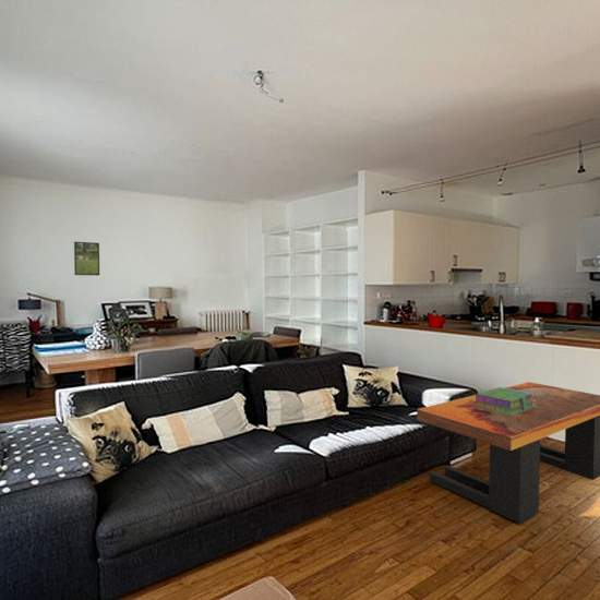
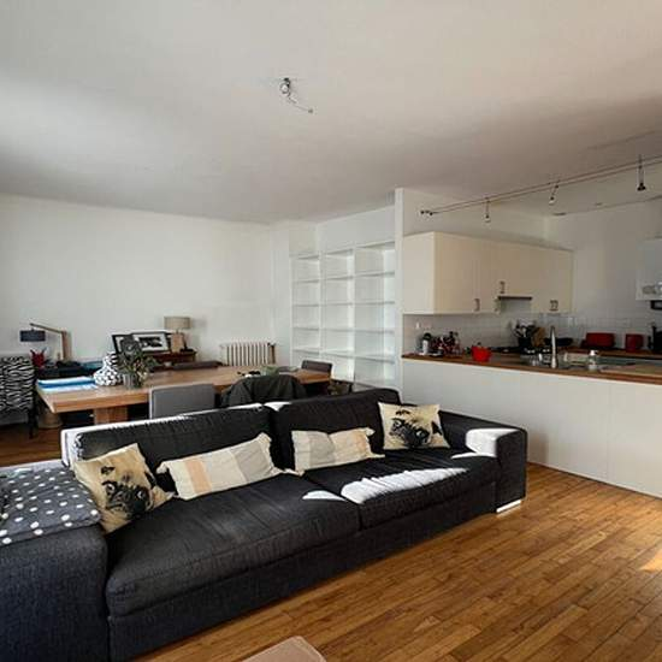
- stack of books (504, 399)
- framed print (86, 259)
- coffee table (520, 440)
